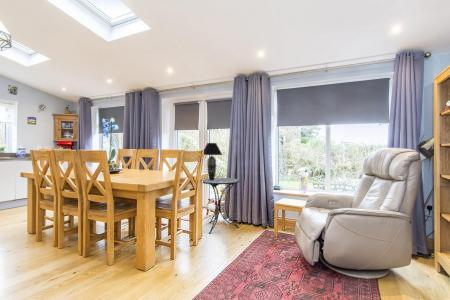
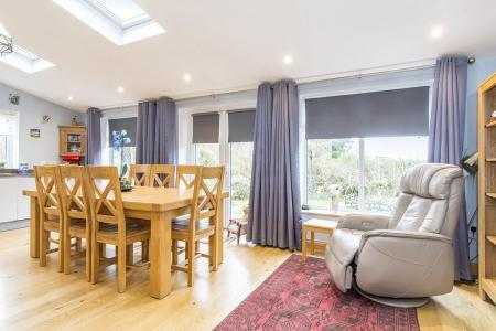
- table lamp (211, 161)
- side table (219, 203)
